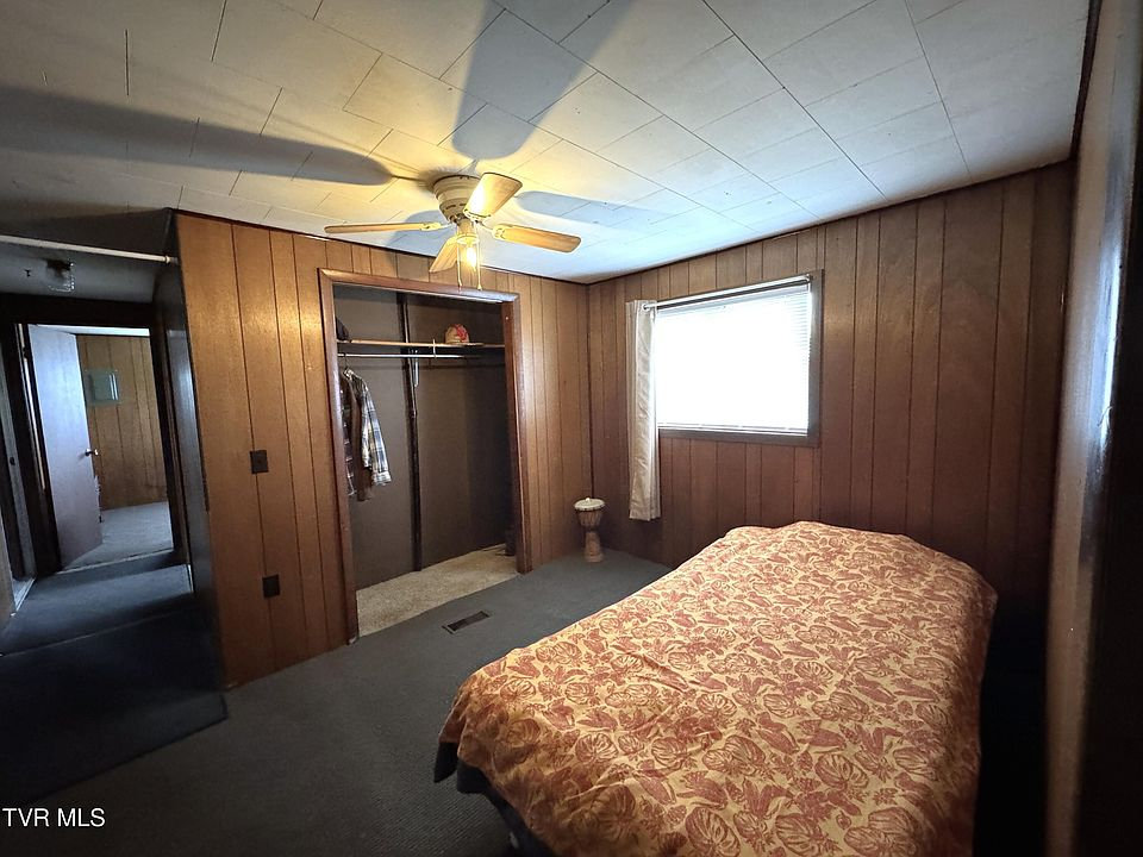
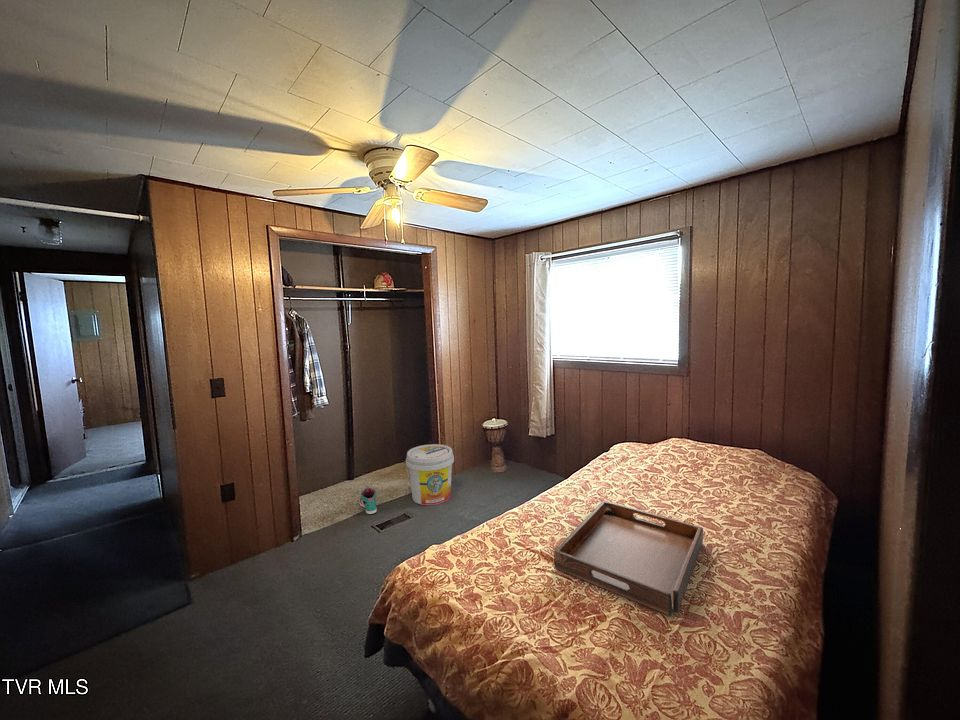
+ bucket (430, 473)
+ sneaker (366, 497)
+ serving tray (631, 546)
